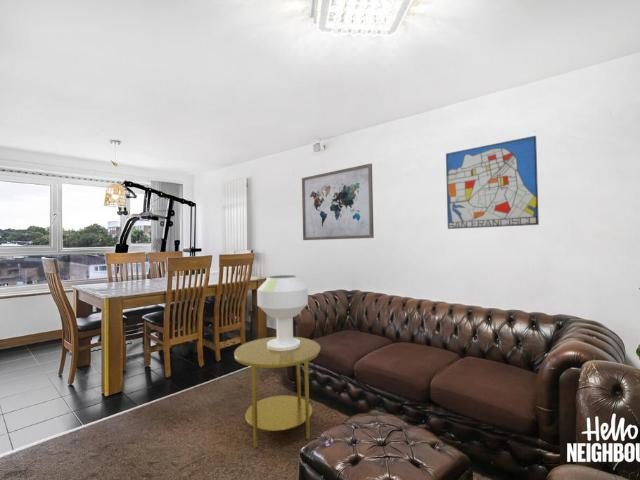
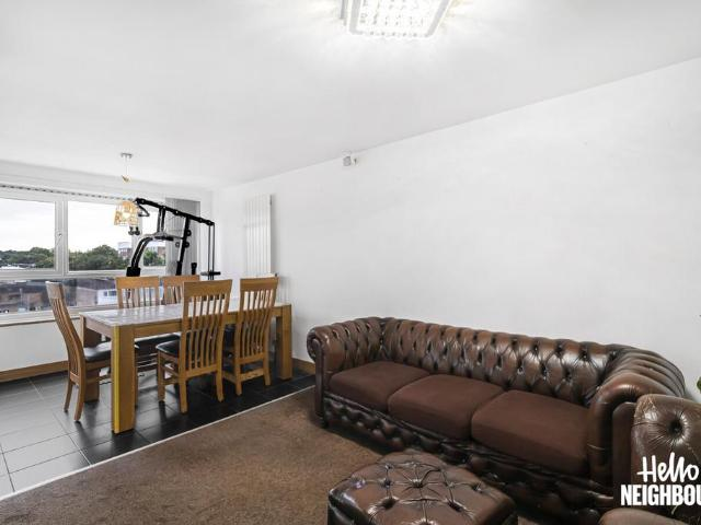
- table lamp (283, 310)
- wall art (488, 186)
- wall art (334, 205)
- side table (282, 395)
